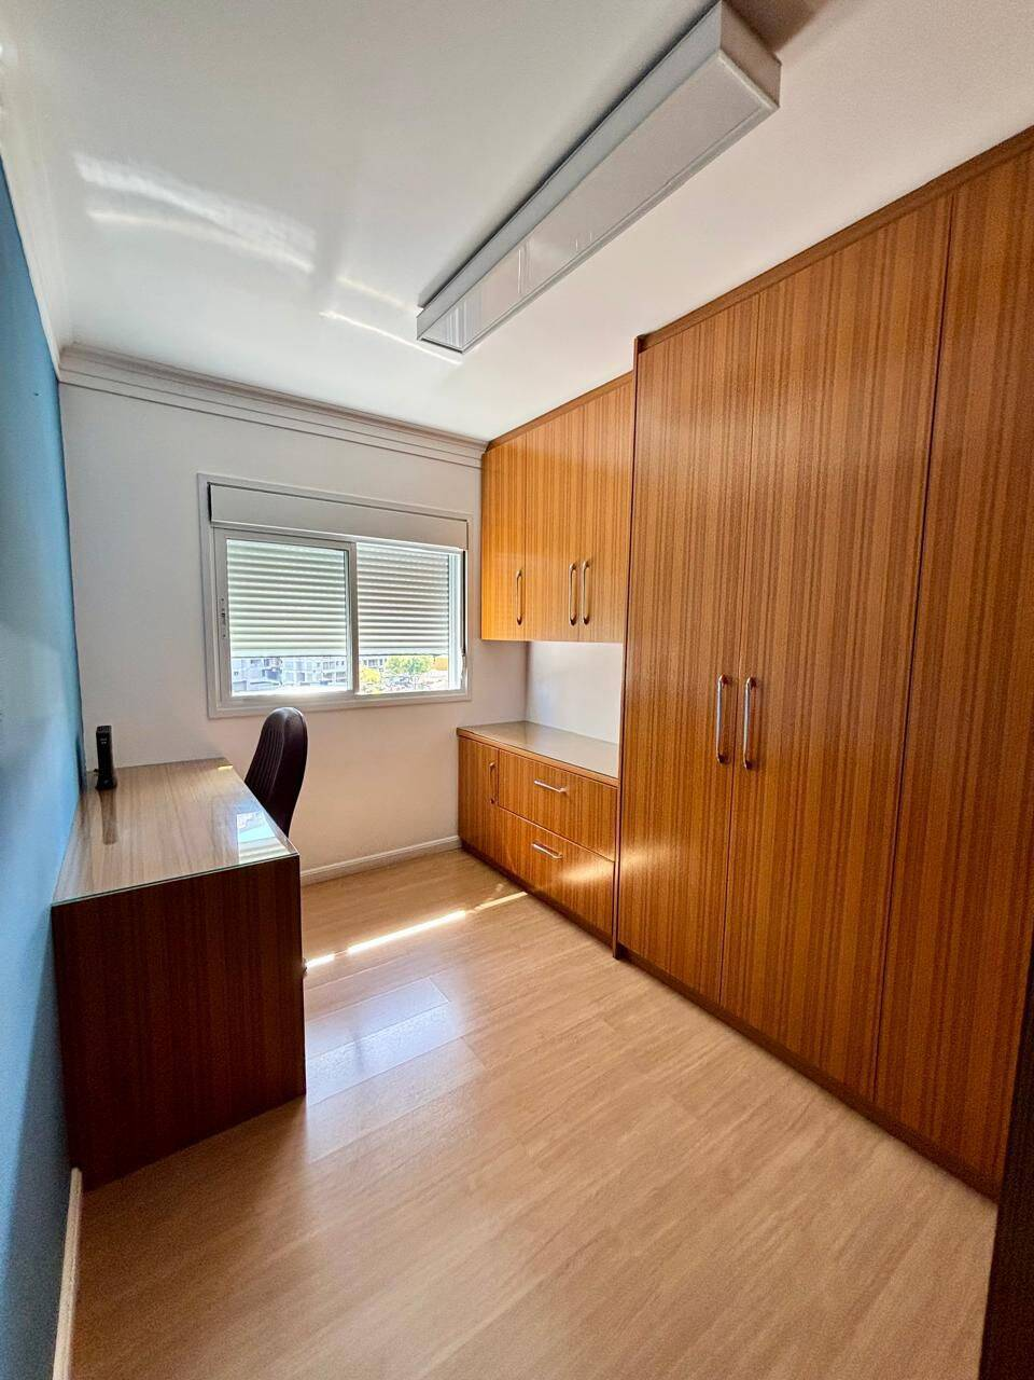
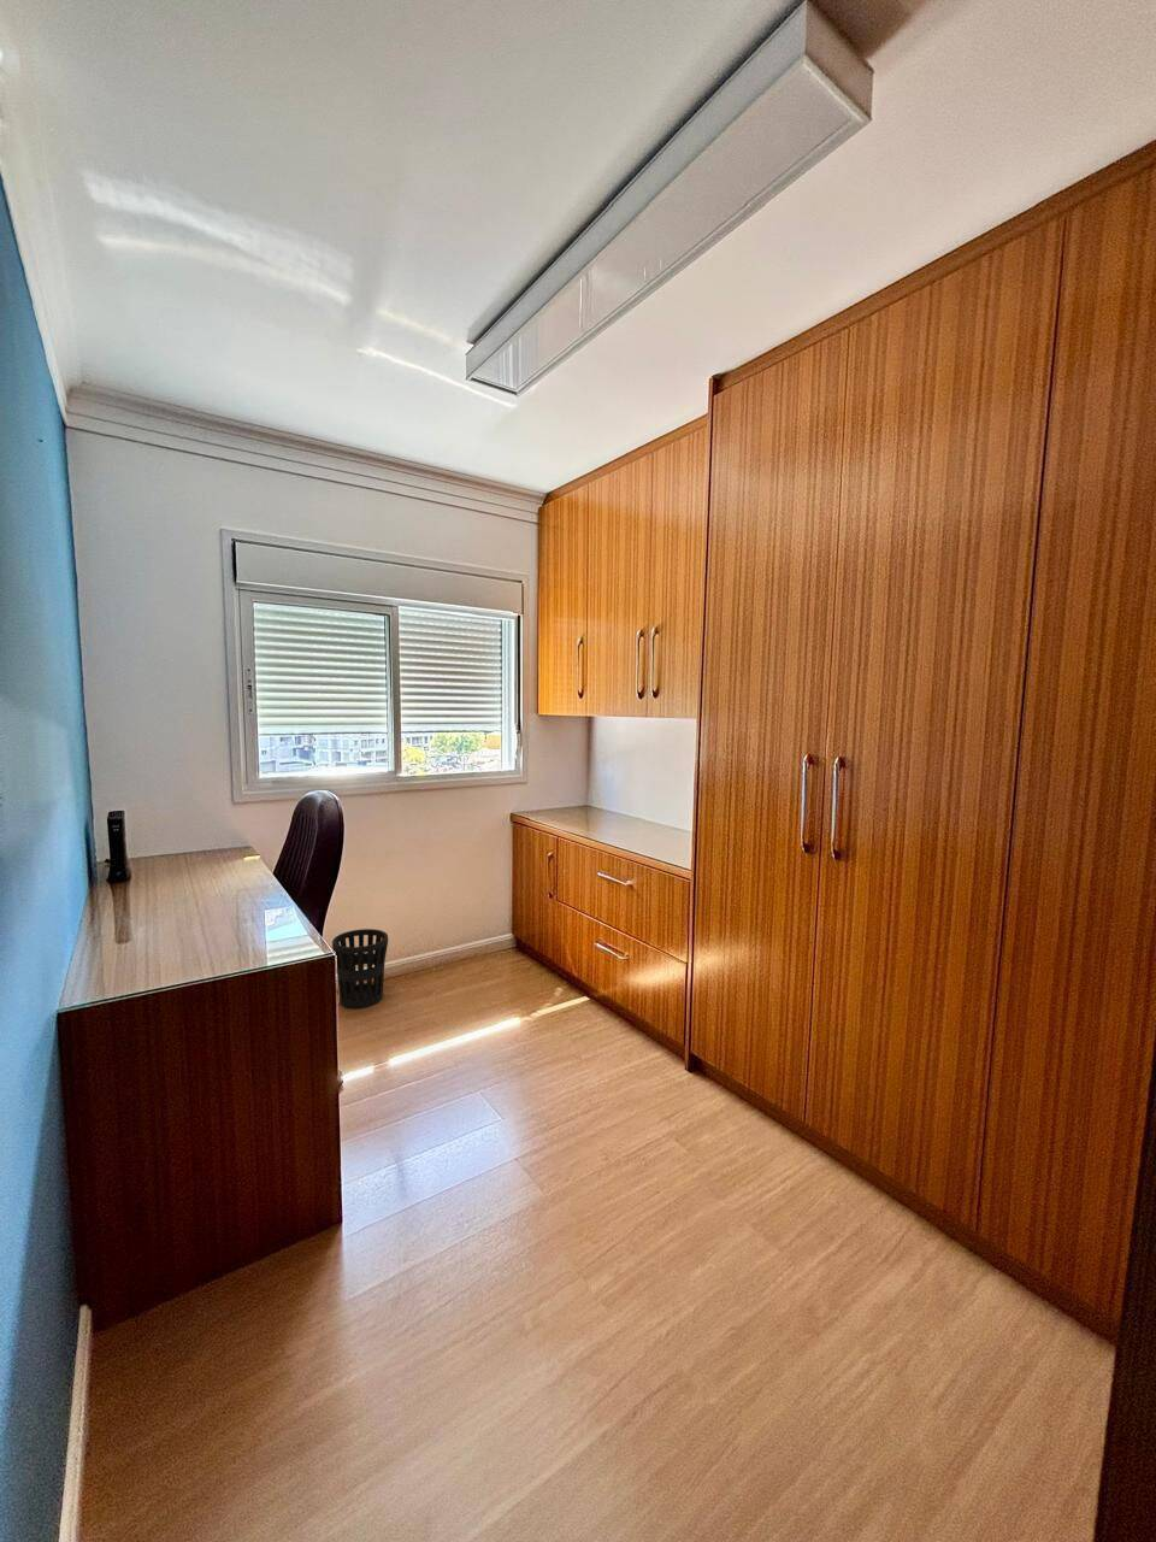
+ wastebasket (361, 968)
